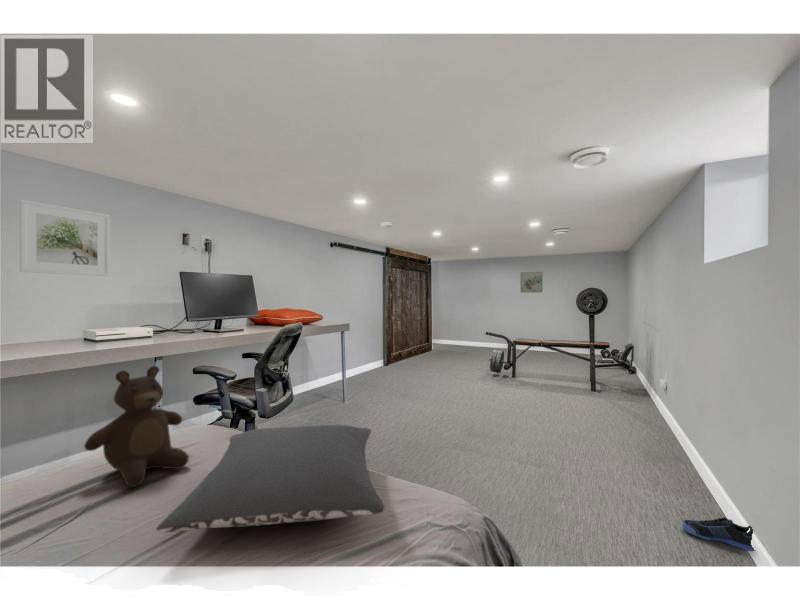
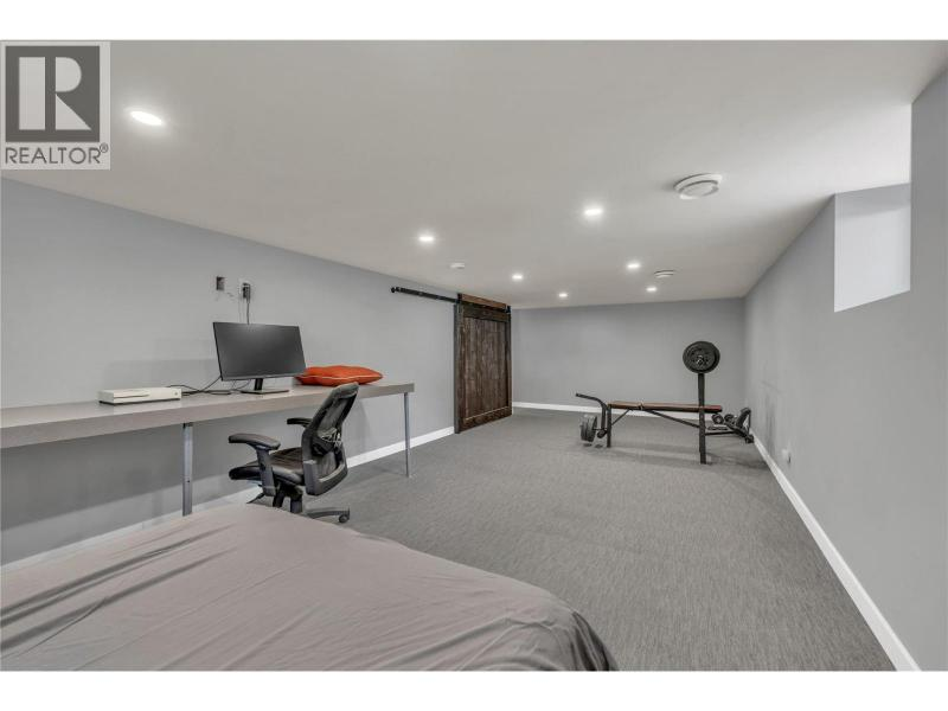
- pillow (292, 466)
- wall art (531, 282)
- teddy bear (145, 420)
- sneaker (717, 527)
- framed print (68, 240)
